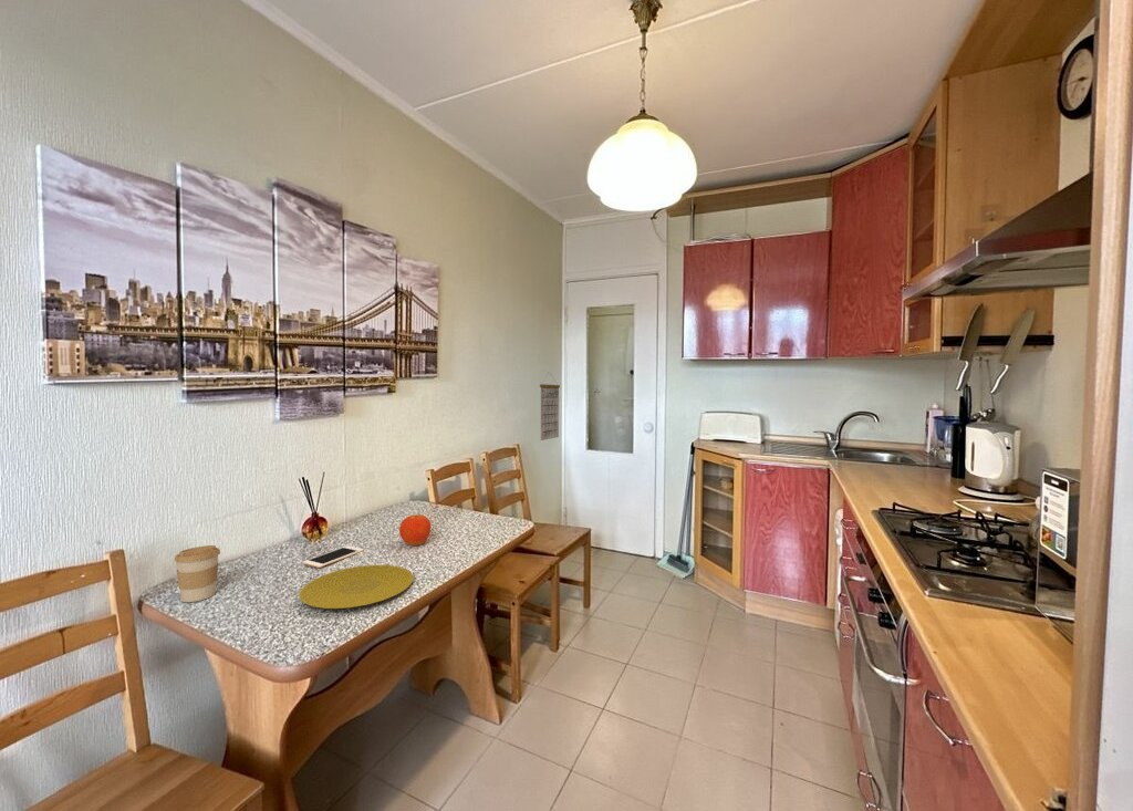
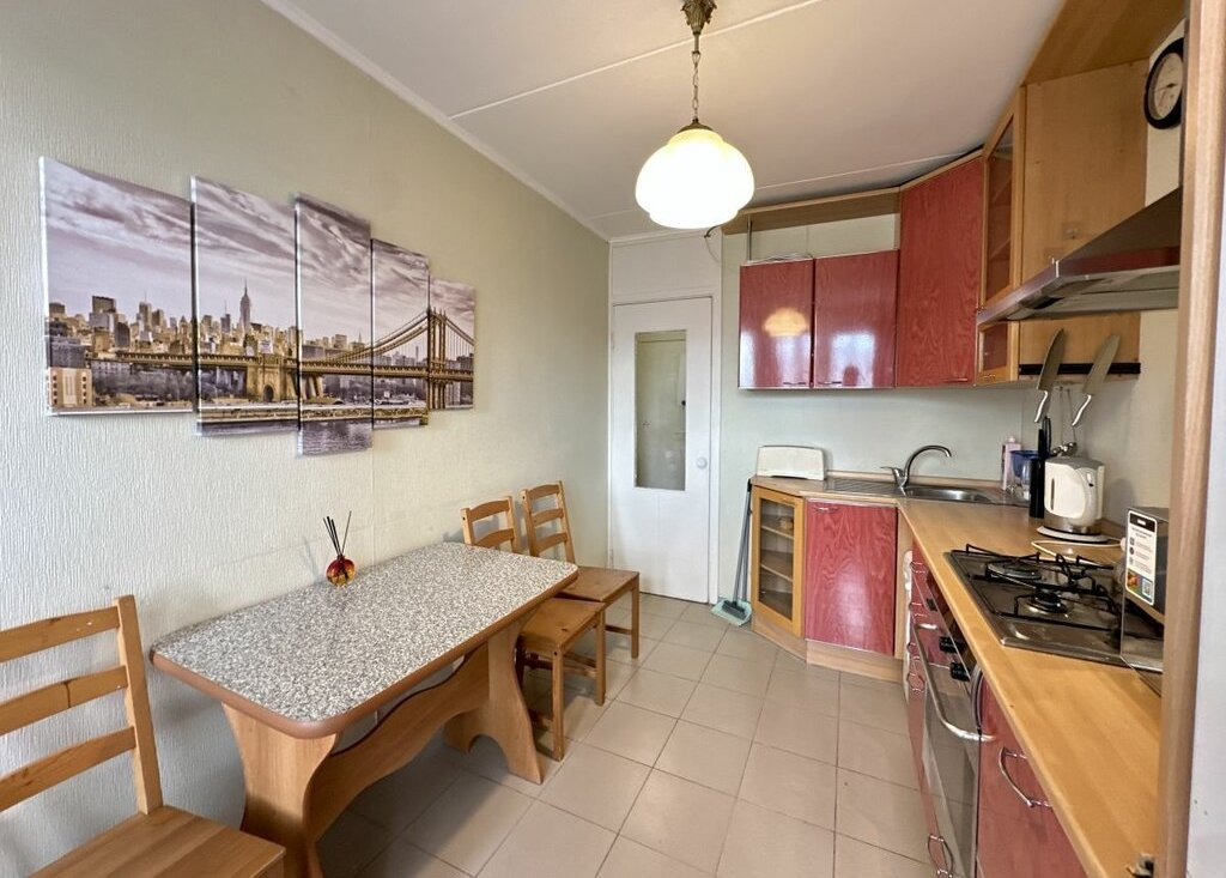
- fruit (415, 529)
- coffee cup (198, 571)
- cell phone (334, 555)
- calendar (550, 405)
- plate (358, 585)
